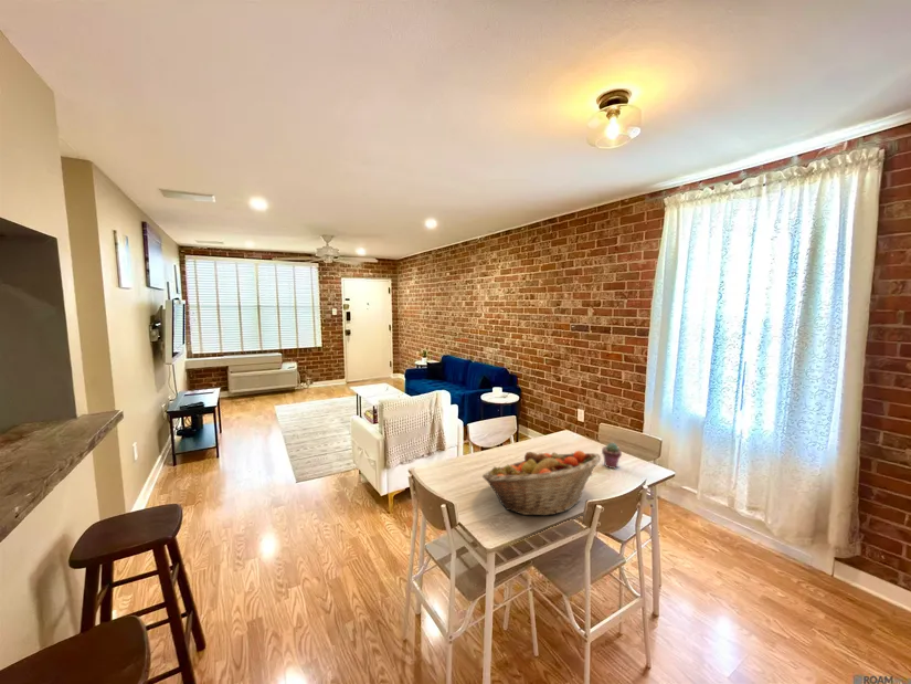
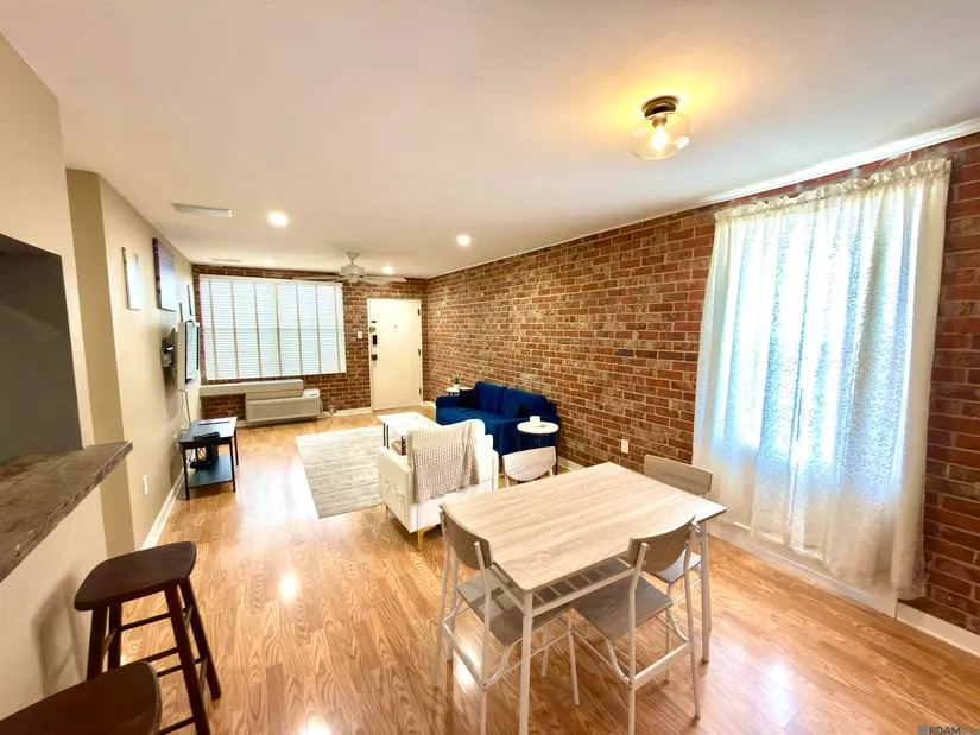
- potted succulent (611, 454)
- fruit basket (541, 475)
